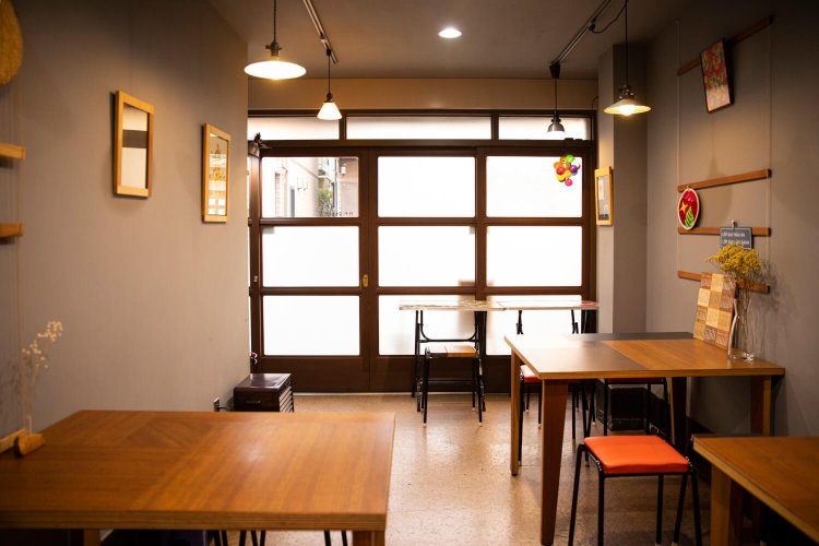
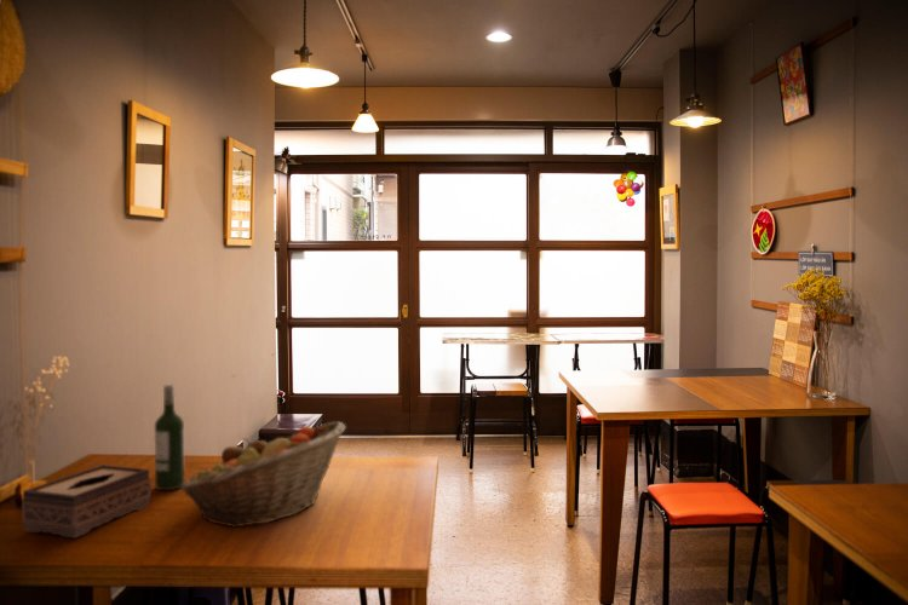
+ fruit basket (269, 466)
+ tissue box (90, 499)
+ wine bottle (168, 436)
